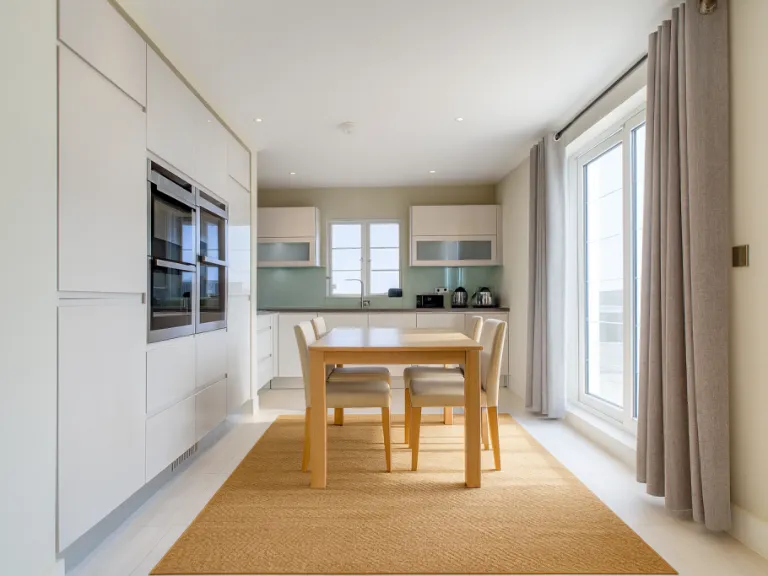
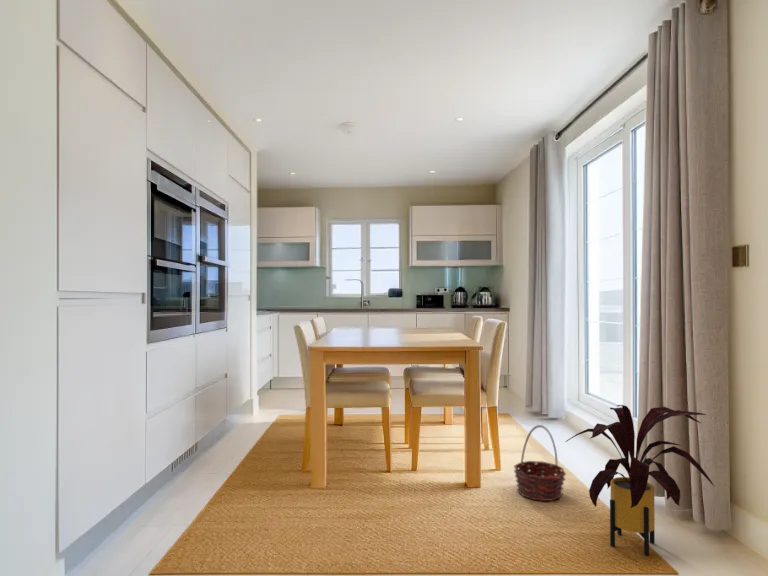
+ house plant (636, 471)
+ basket (539, 461)
